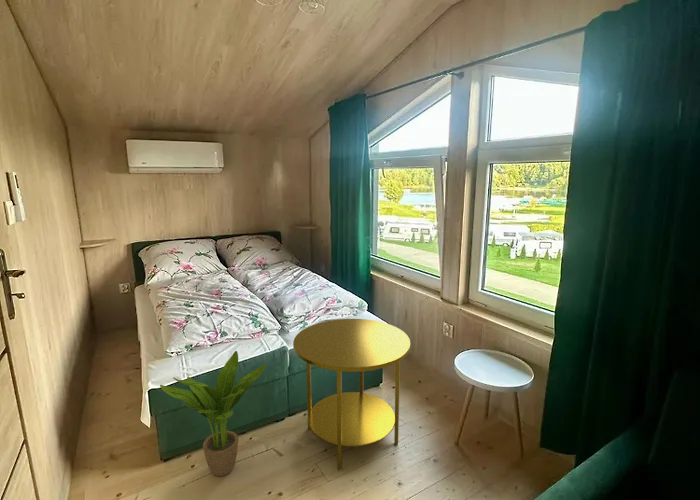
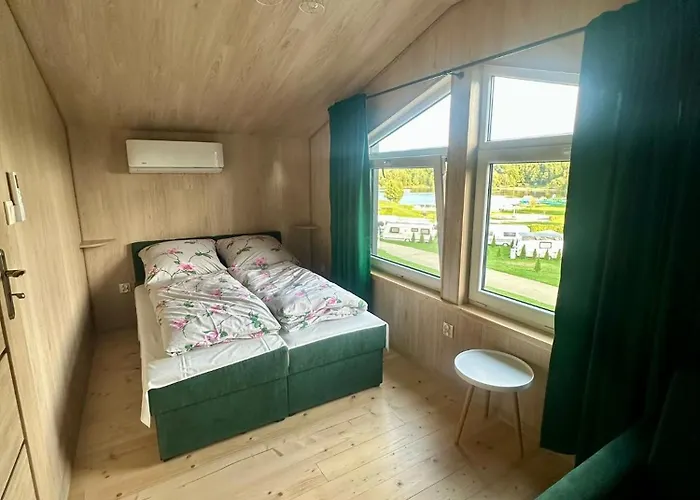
- side table (351, 392)
- potted plant (224, 417)
